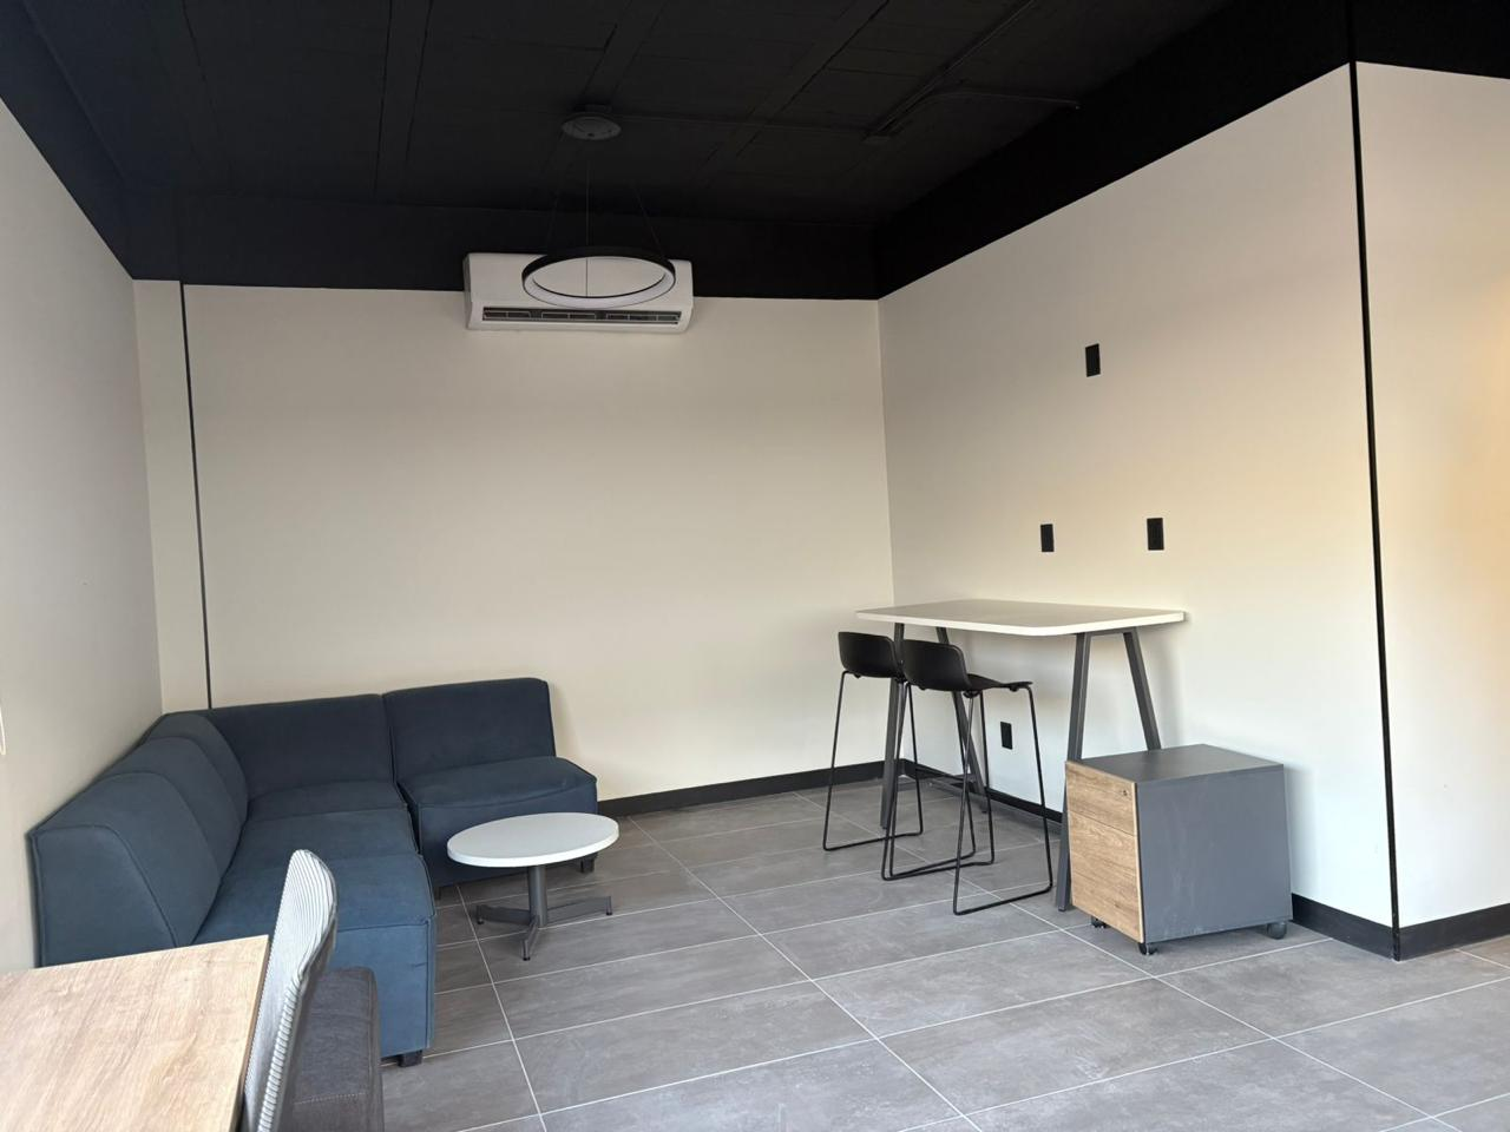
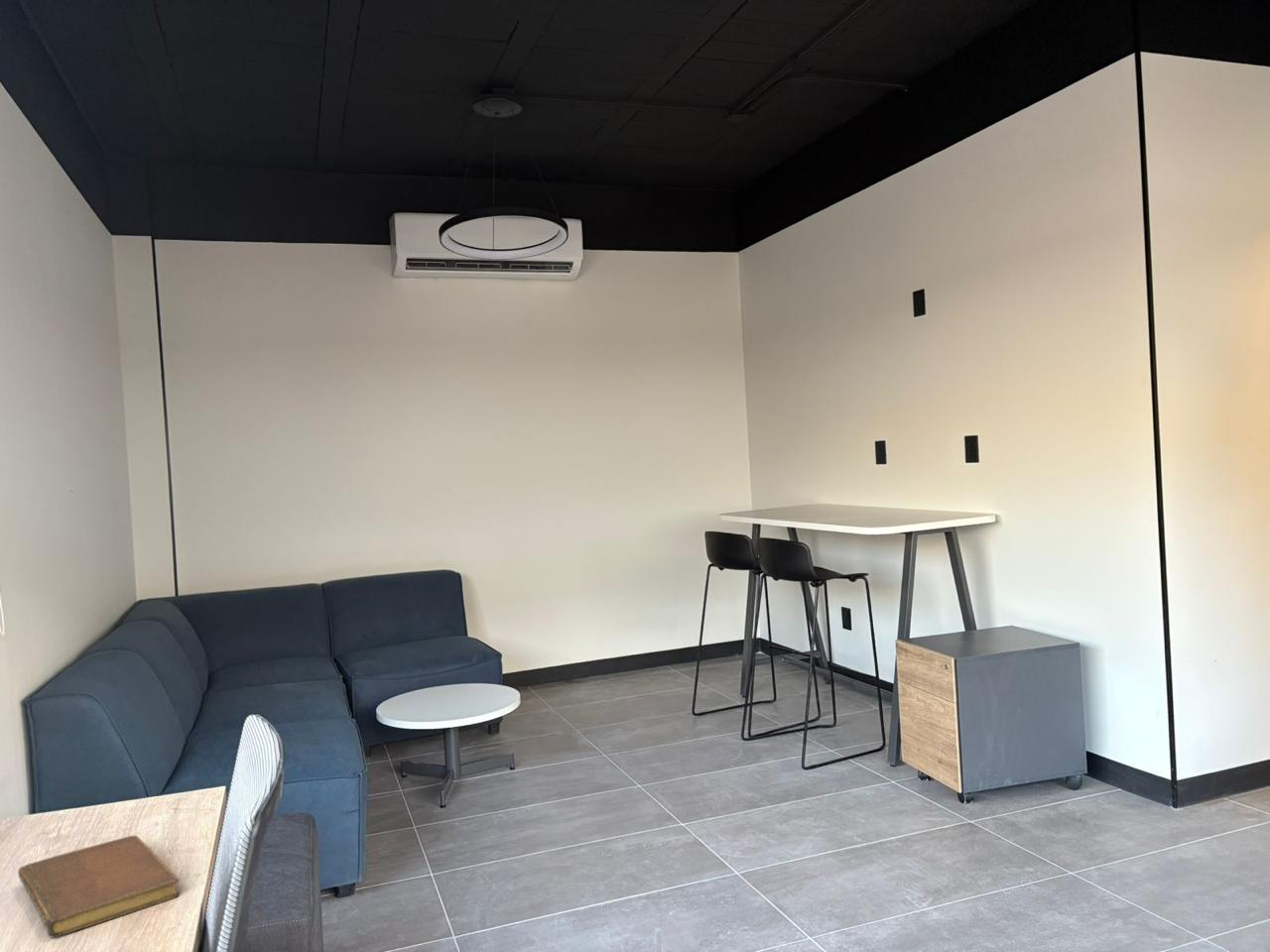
+ notebook (96, 881)
